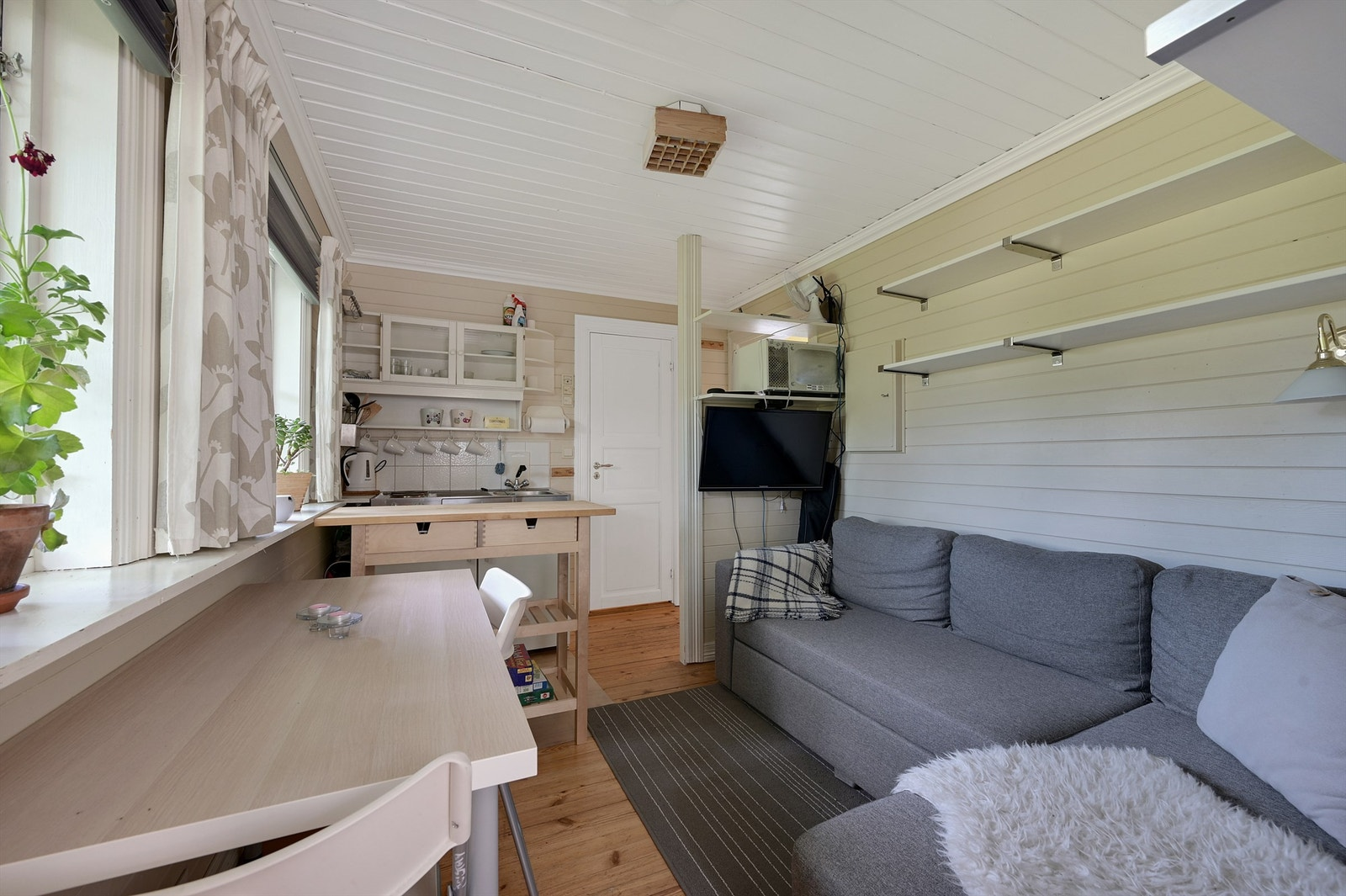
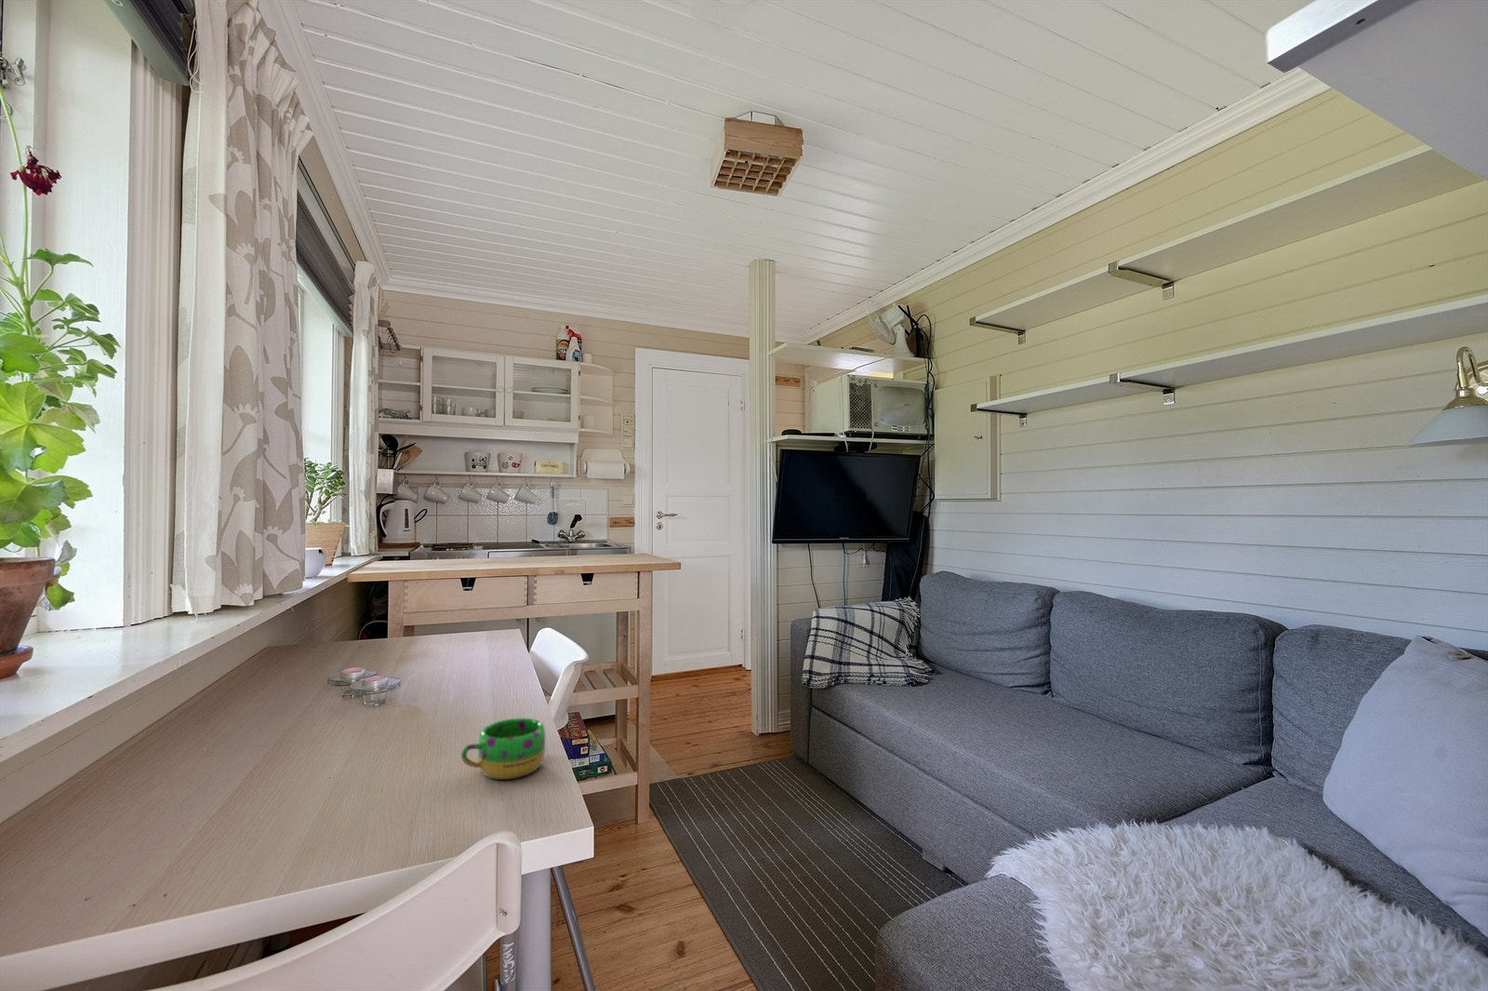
+ mug (503, 750)
